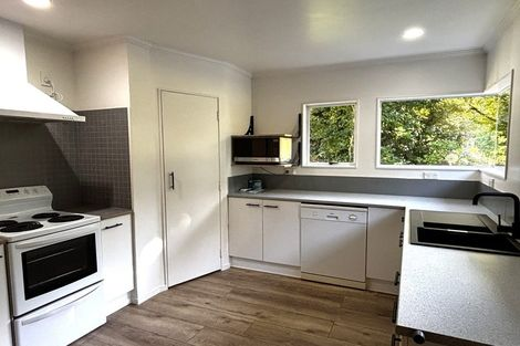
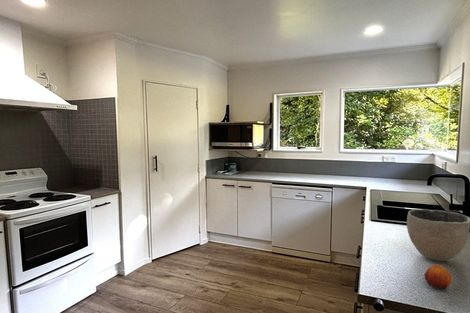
+ fruit (437, 276)
+ bowl (436, 236)
